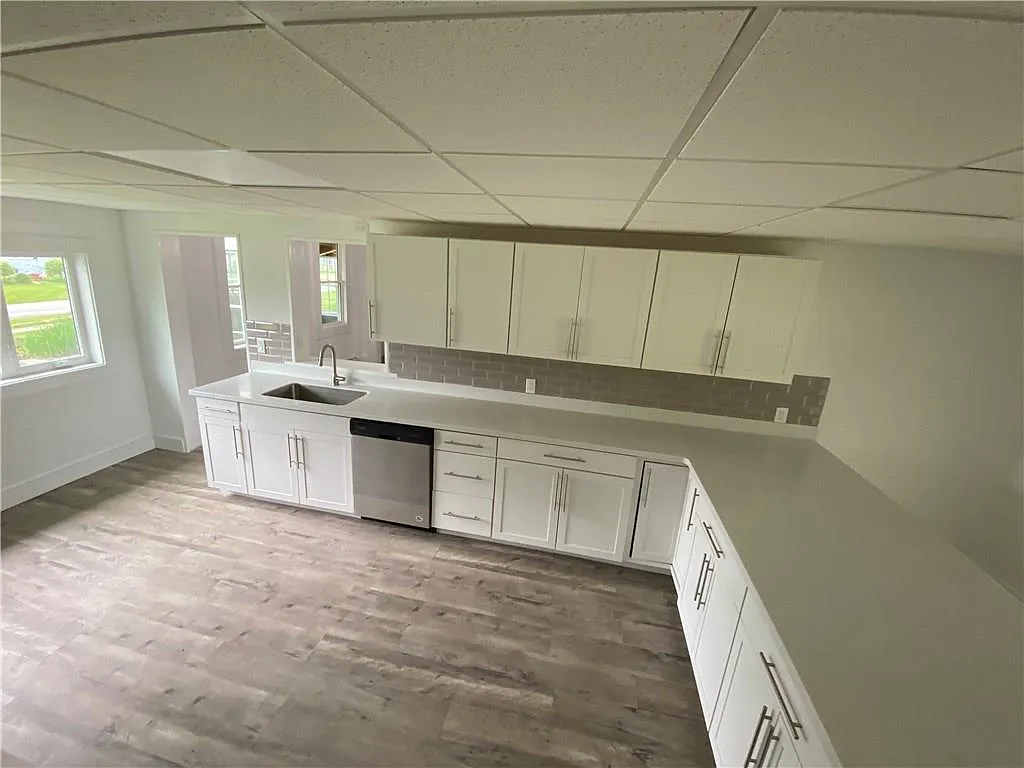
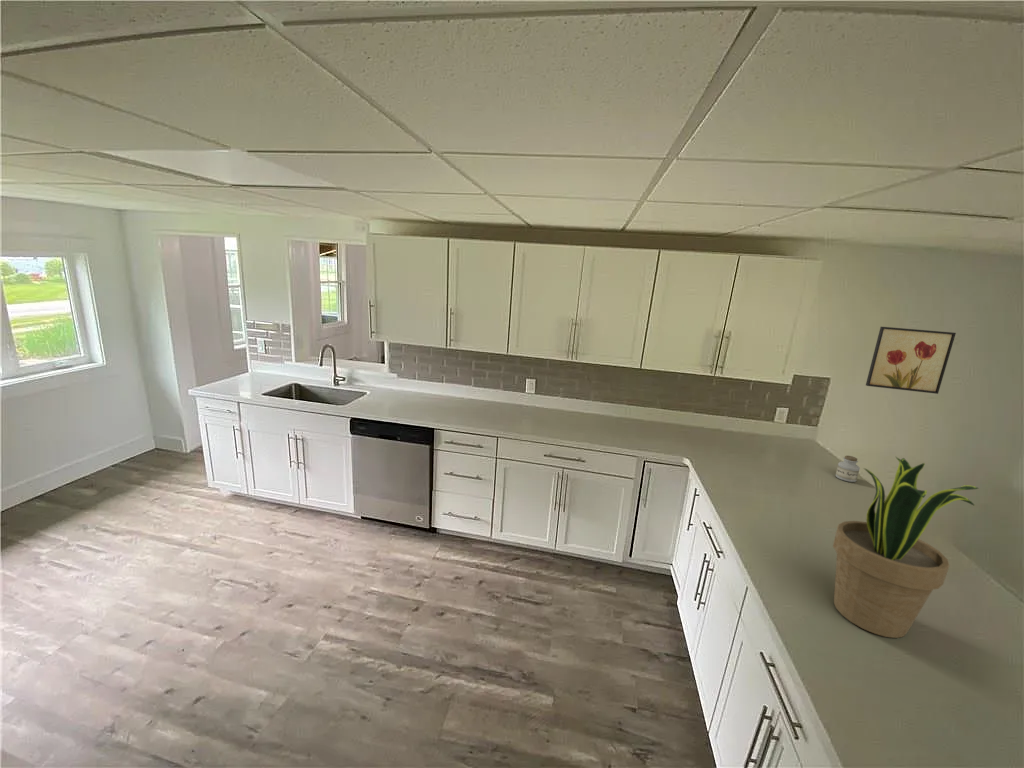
+ wall art (908, 359)
+ potted plant (900, 543)
+ jar (848, 467)
